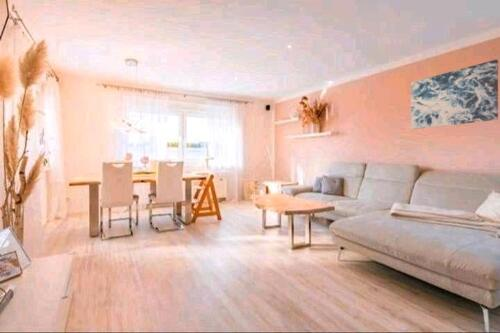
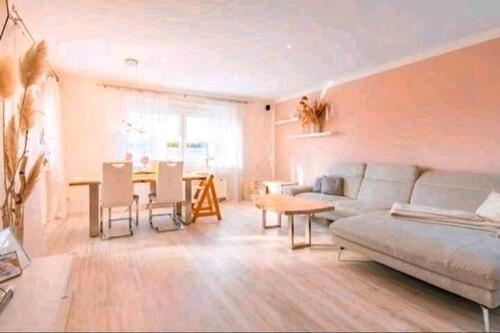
- wall art (449, 98)
